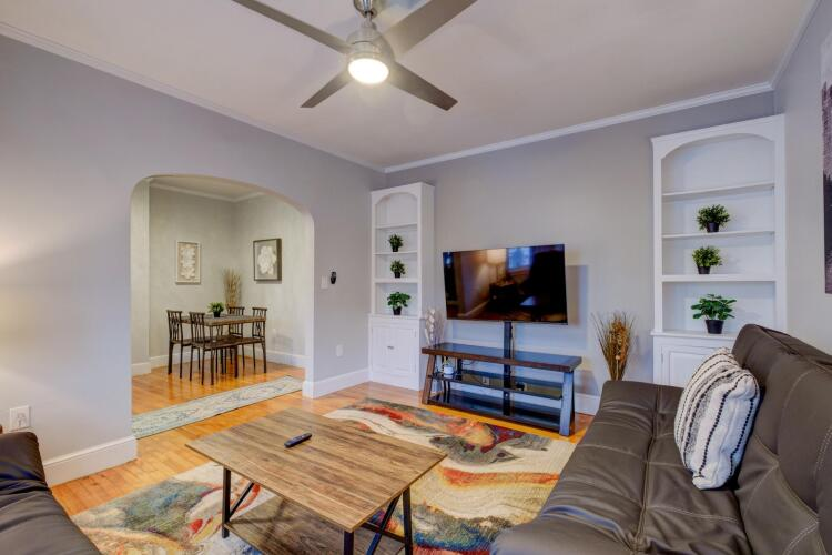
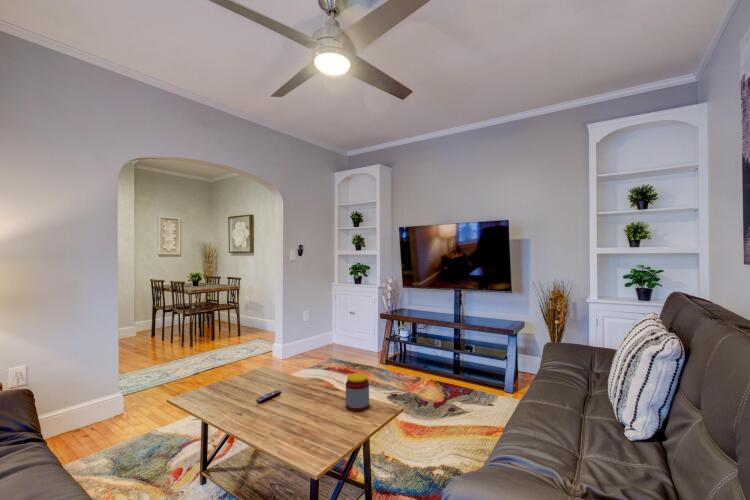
+ jar (357, 391)
